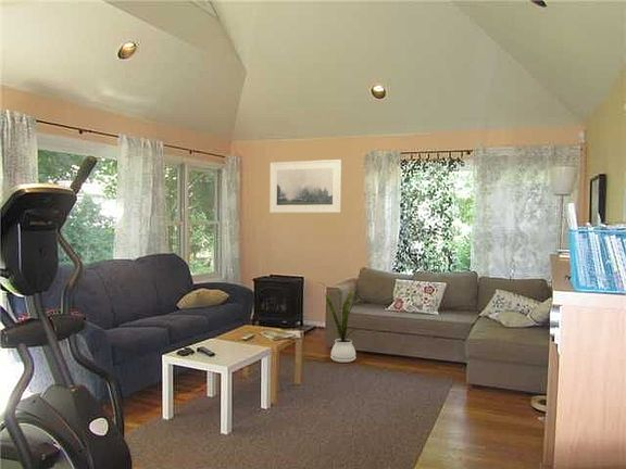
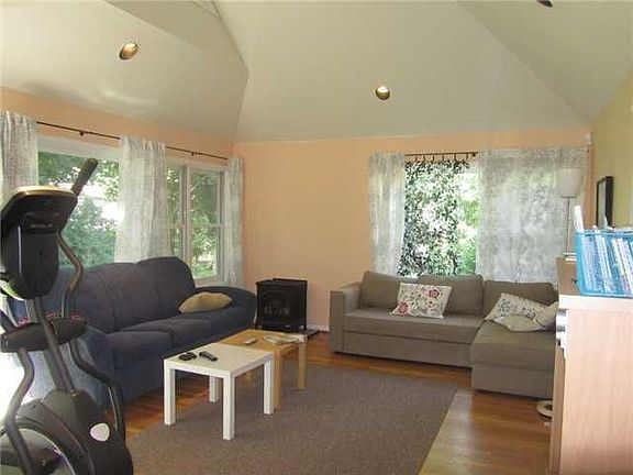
- house plant (340, 320)
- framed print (304, 187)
